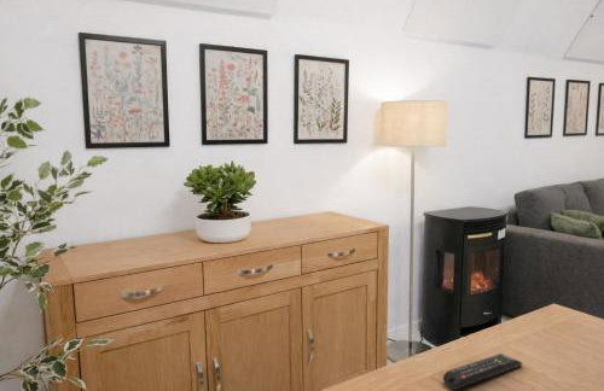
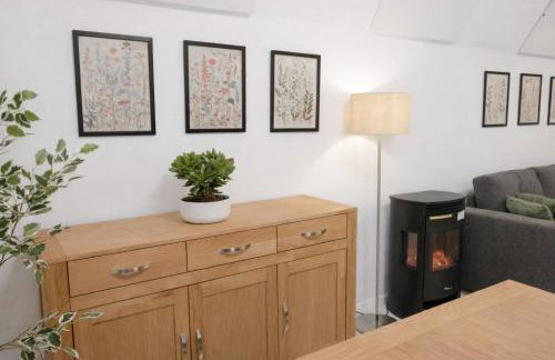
- remote control (483, 369)
